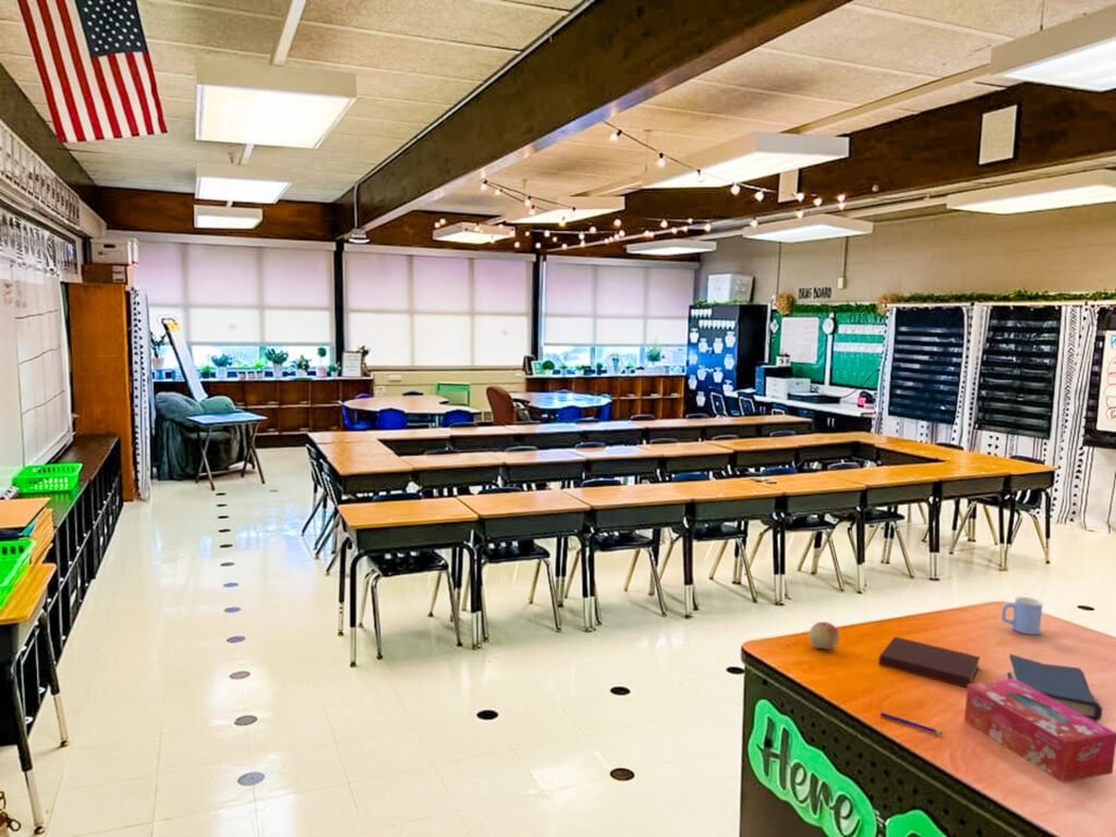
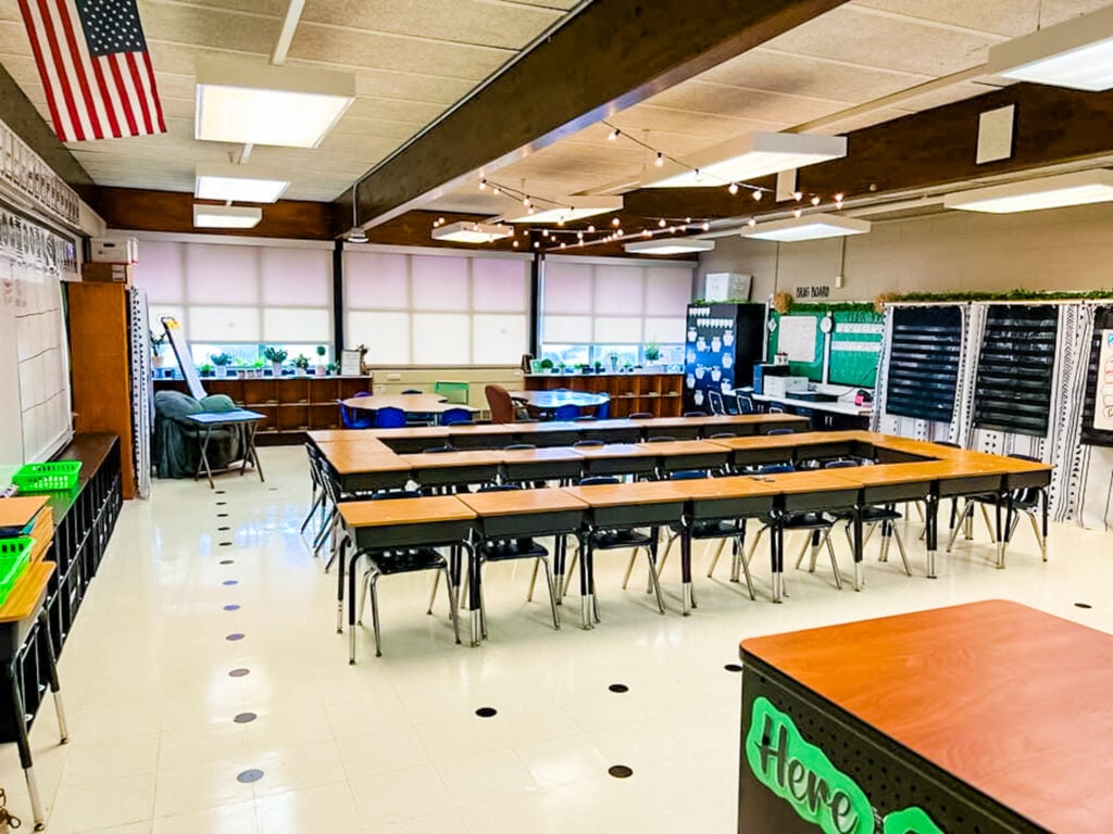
- notebook (930, 660)
- hardback book (1052, 686)
- mug (1020, 614)
- tissue box (1035, 726)
- fruit (824, 635)
- pen (910, 723)
